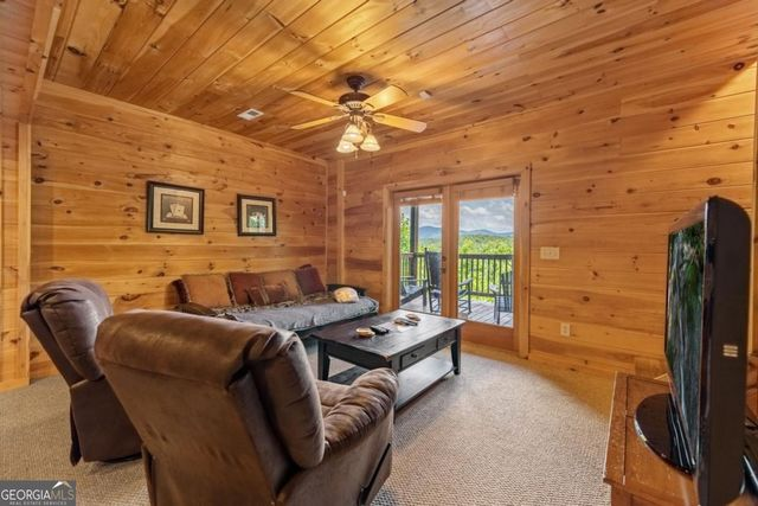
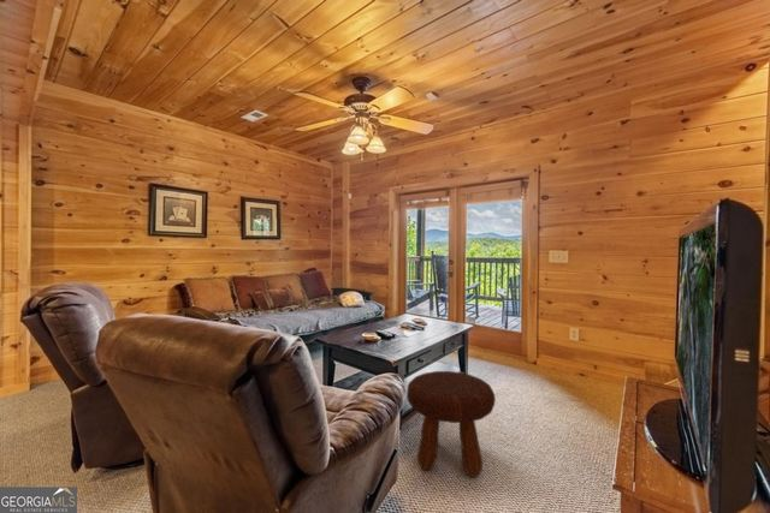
+ footstool (449, 420)
